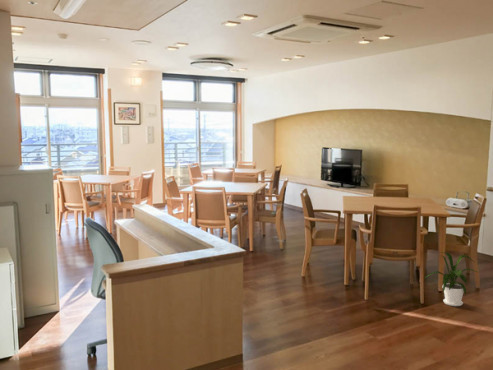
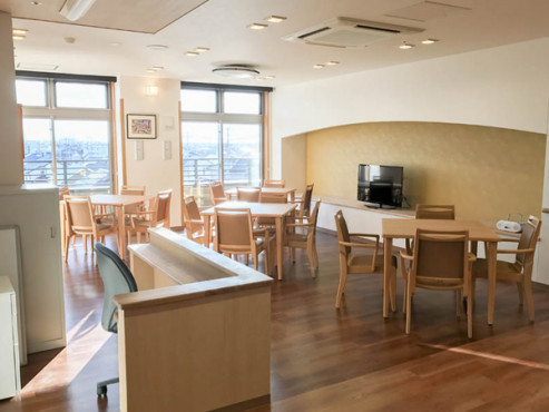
- house plant (453, 277)
